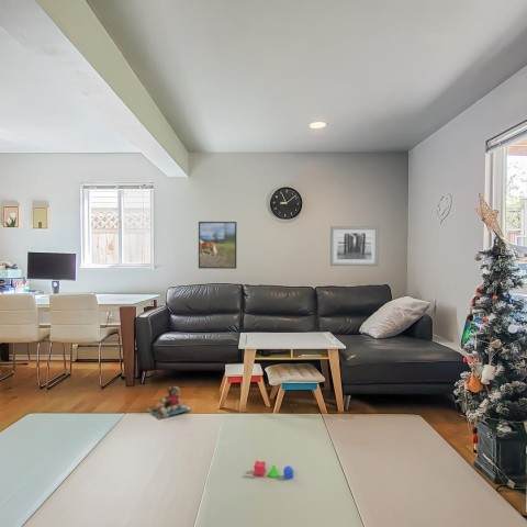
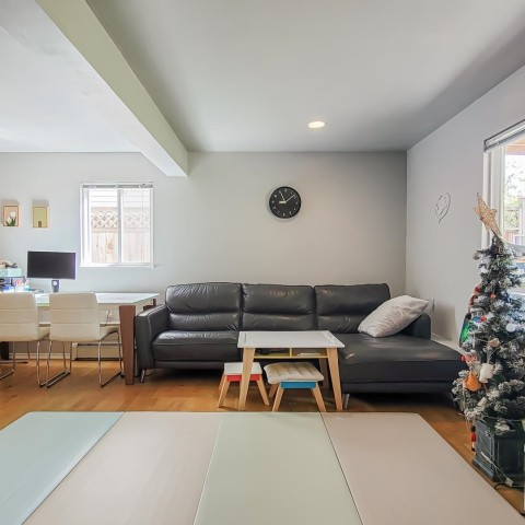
- teddy bear (167, 399)
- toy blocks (273, 469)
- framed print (217, 245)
- wall art (354, 246)
